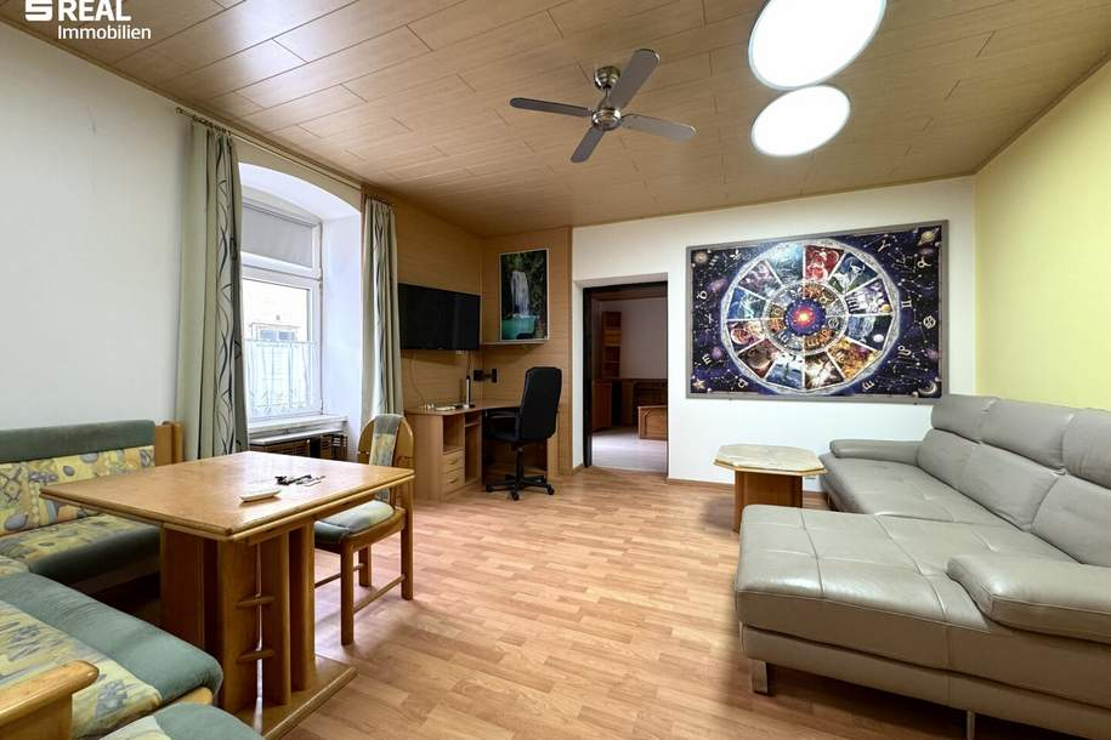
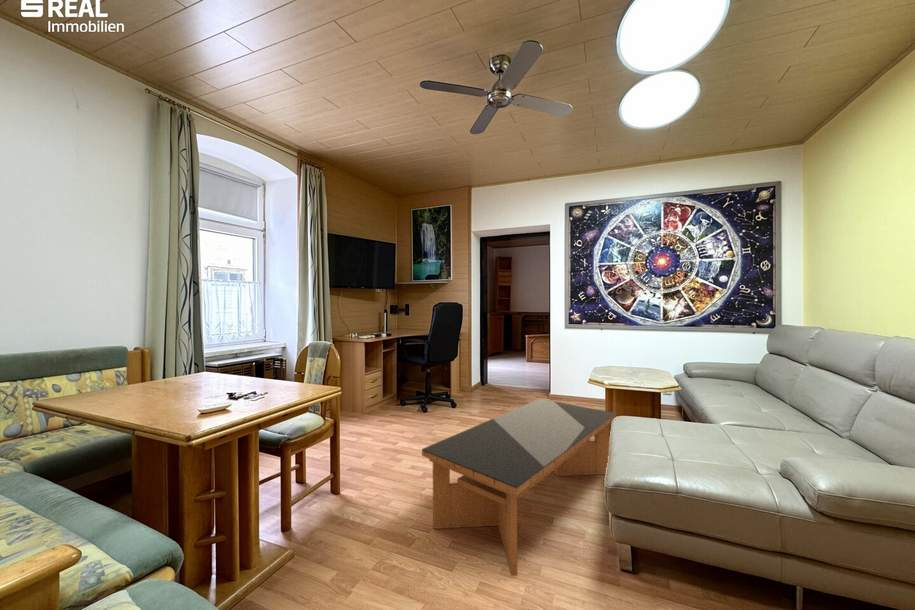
+ coffee table (532, 462)
